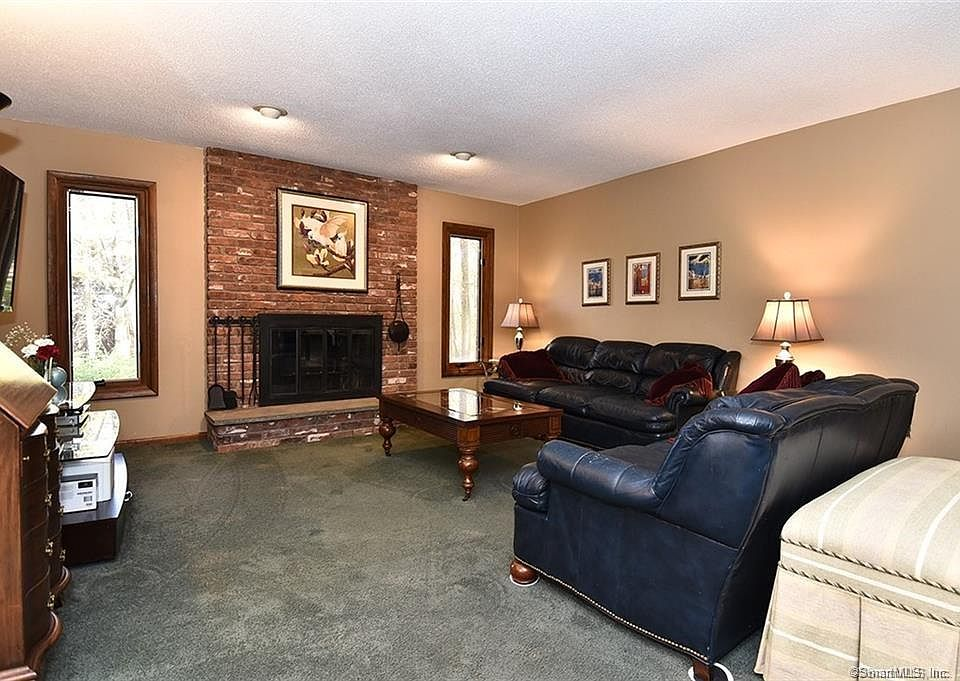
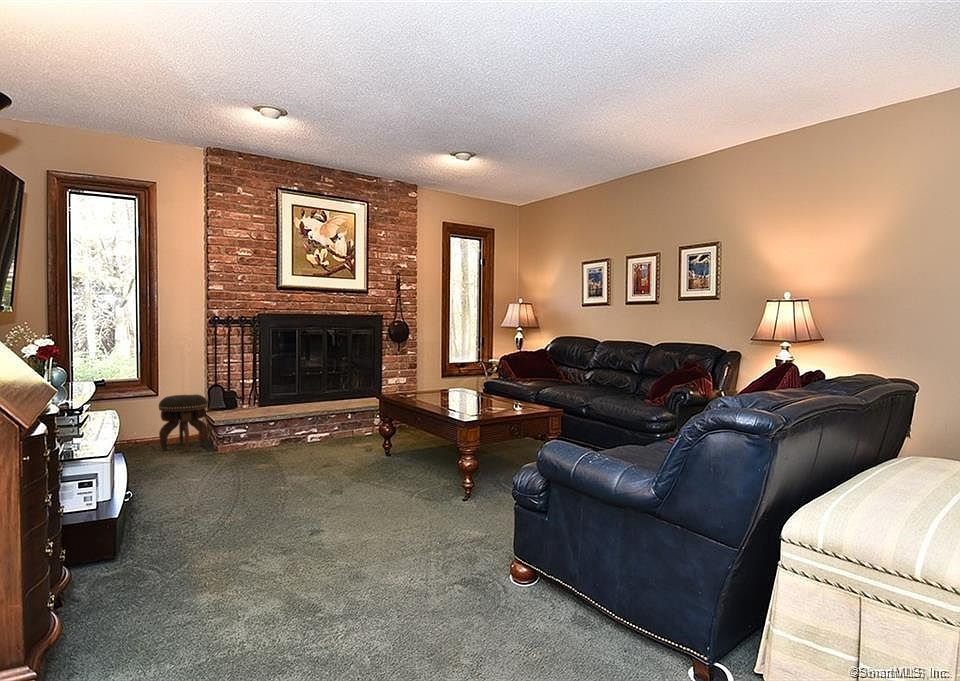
+ footstool (183, 421)
